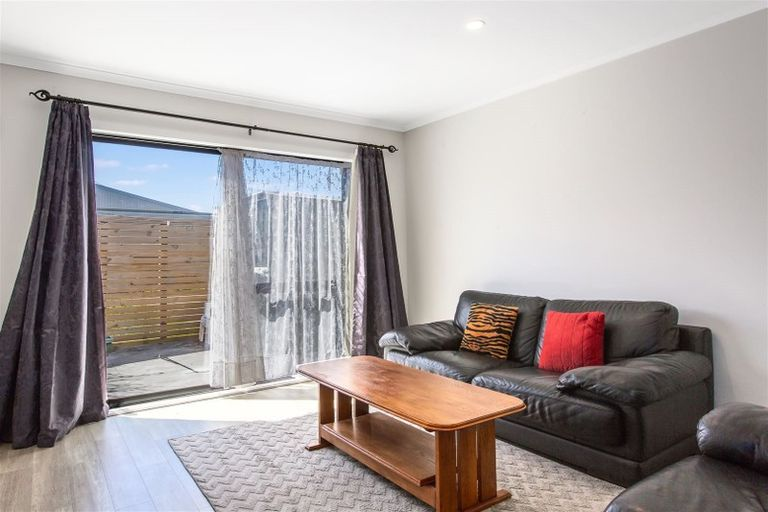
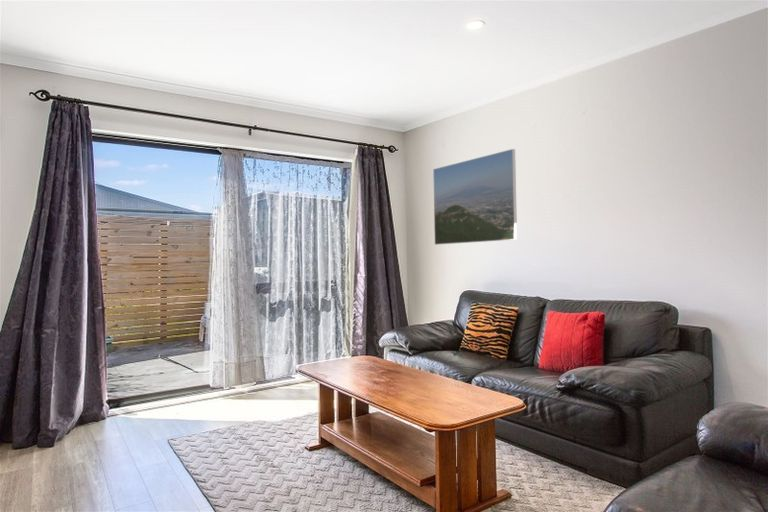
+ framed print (471, 201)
